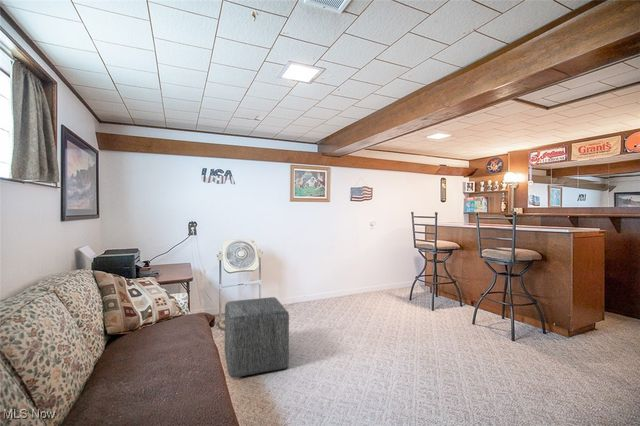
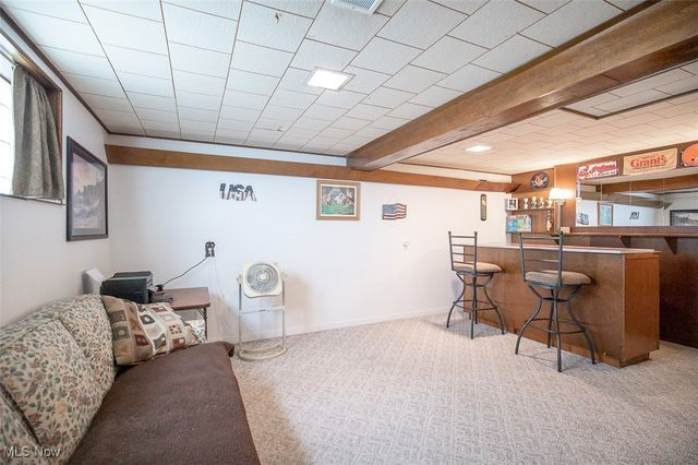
- ottoman (255, 333)
